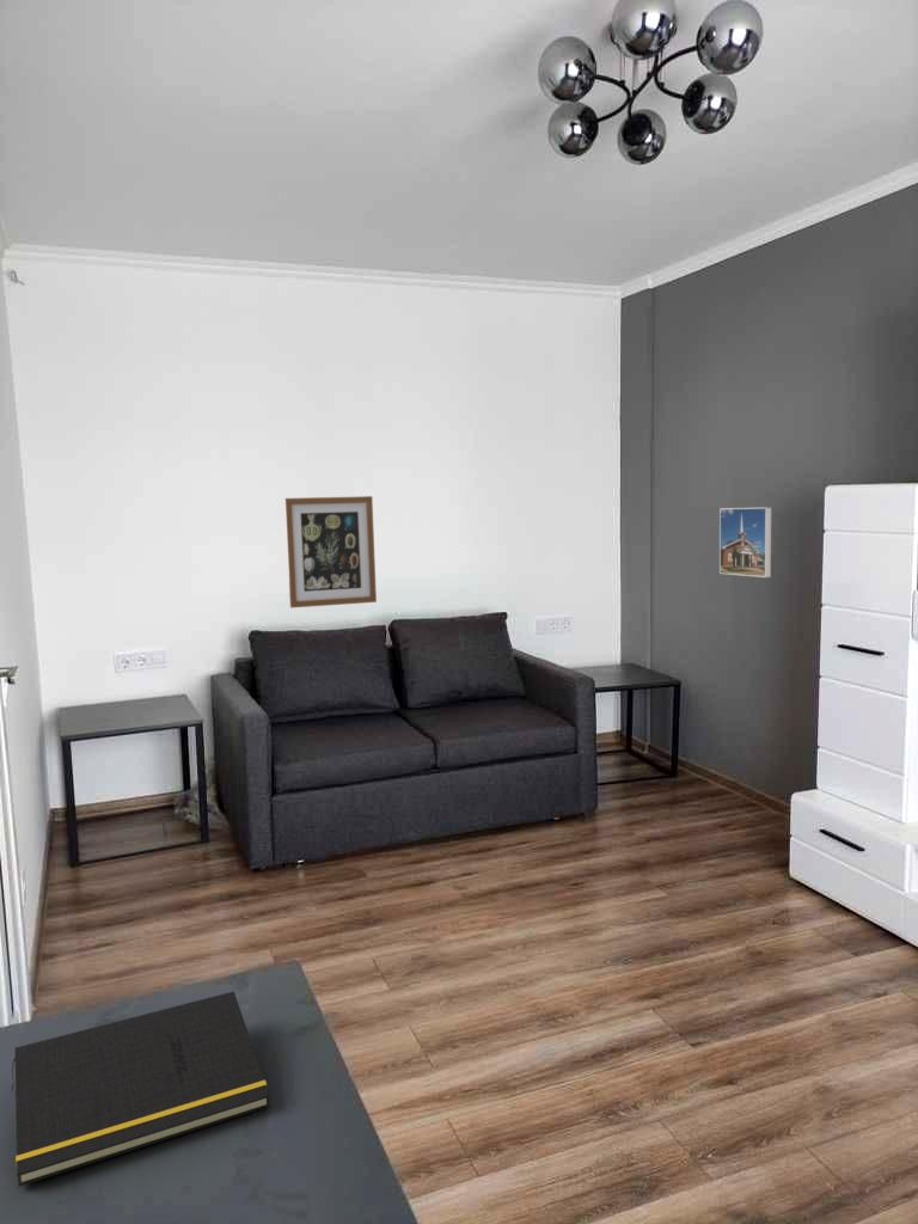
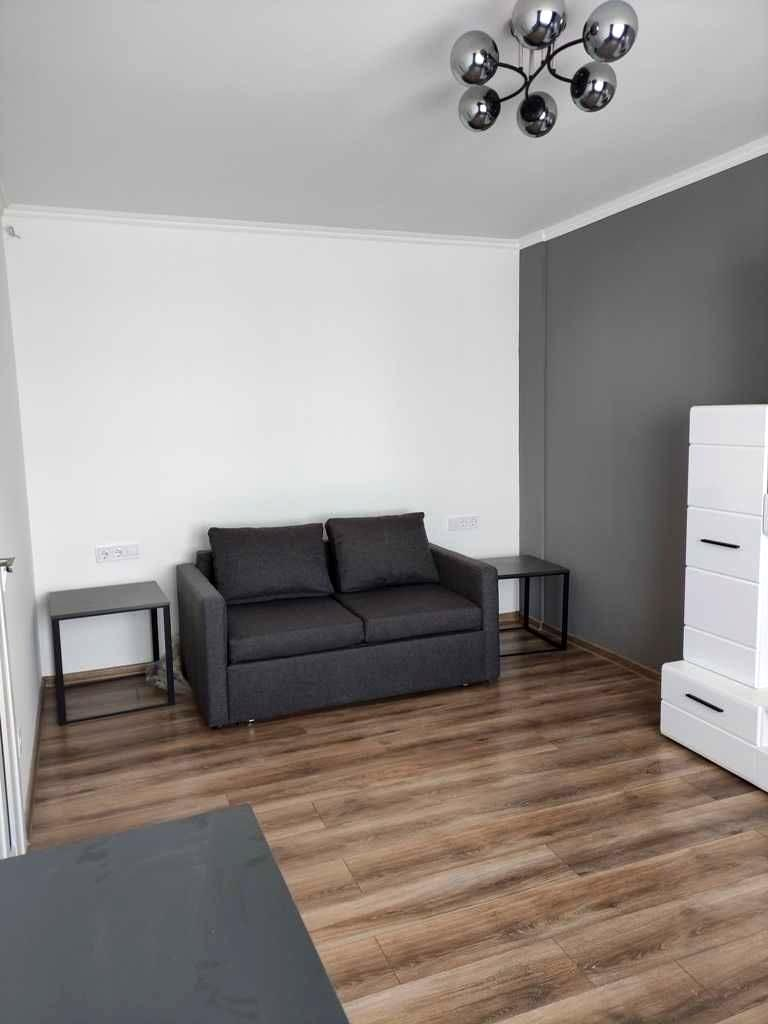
- notepad (140, 1076)
- wall art (331, 551)
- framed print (743, 541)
